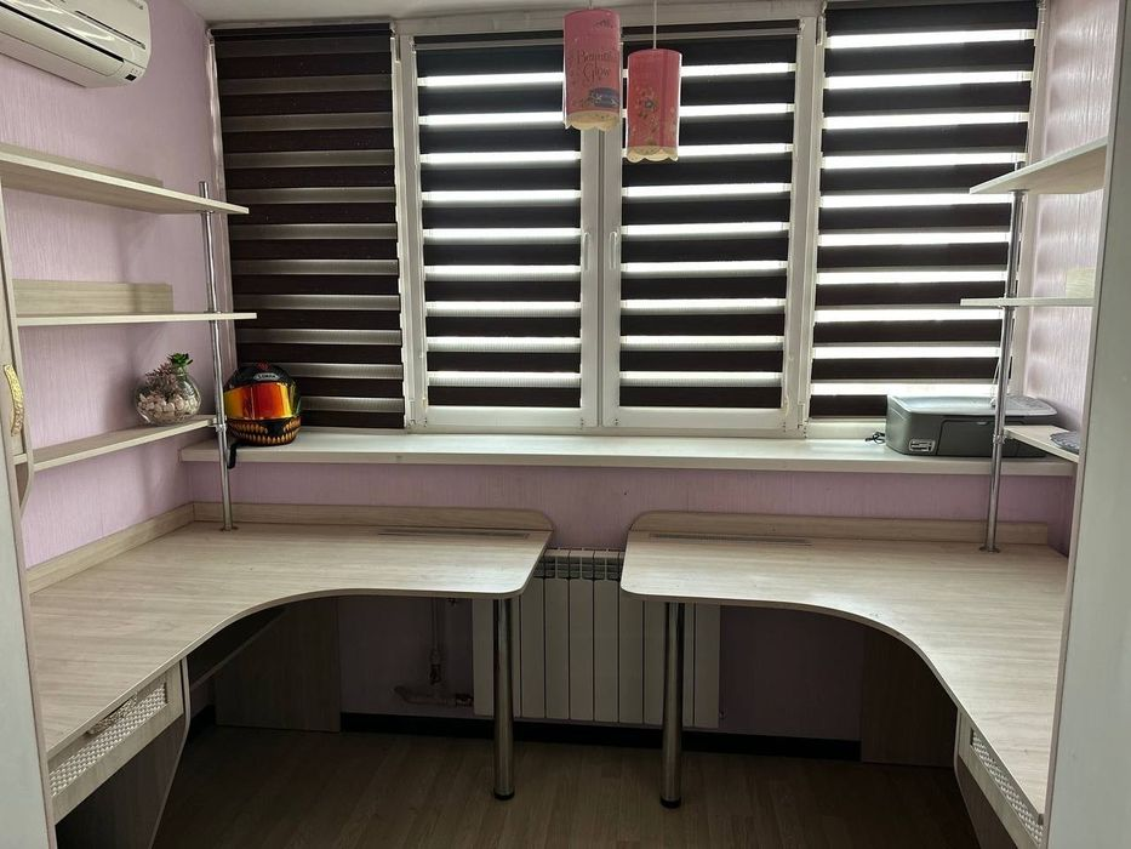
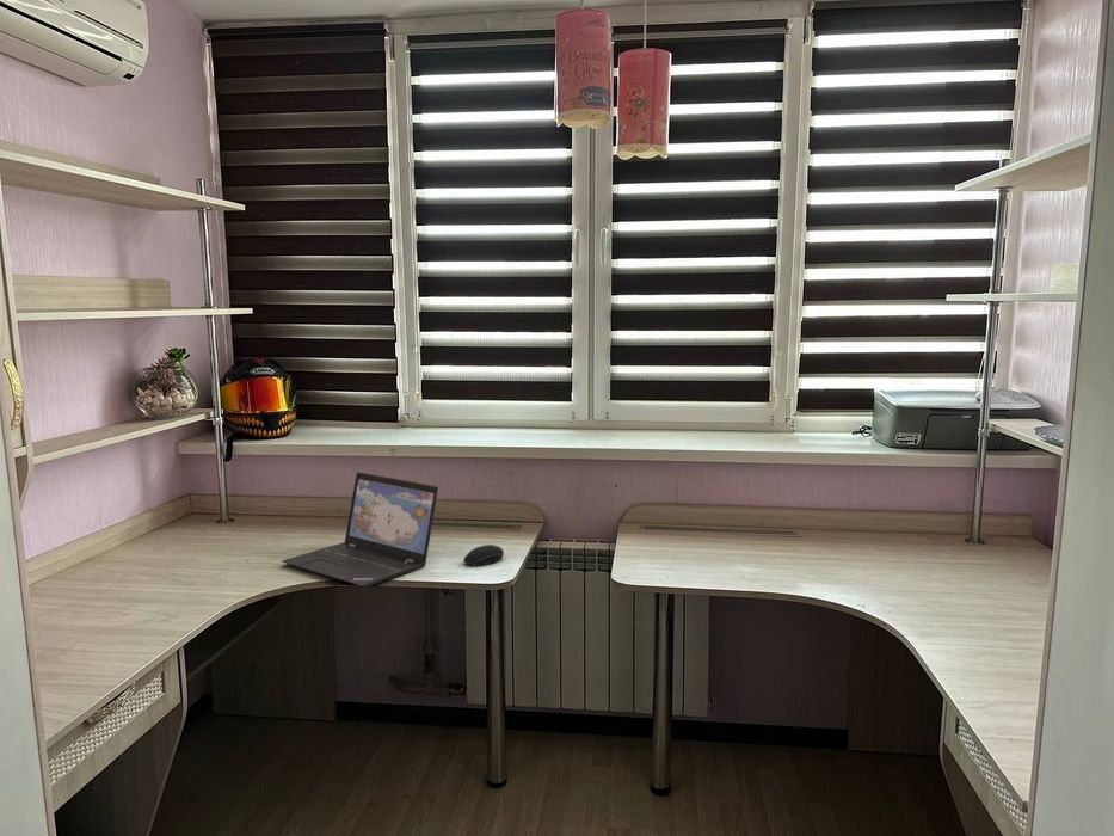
+ computer mouse (484, 553)
+ laptop (359, 525)
